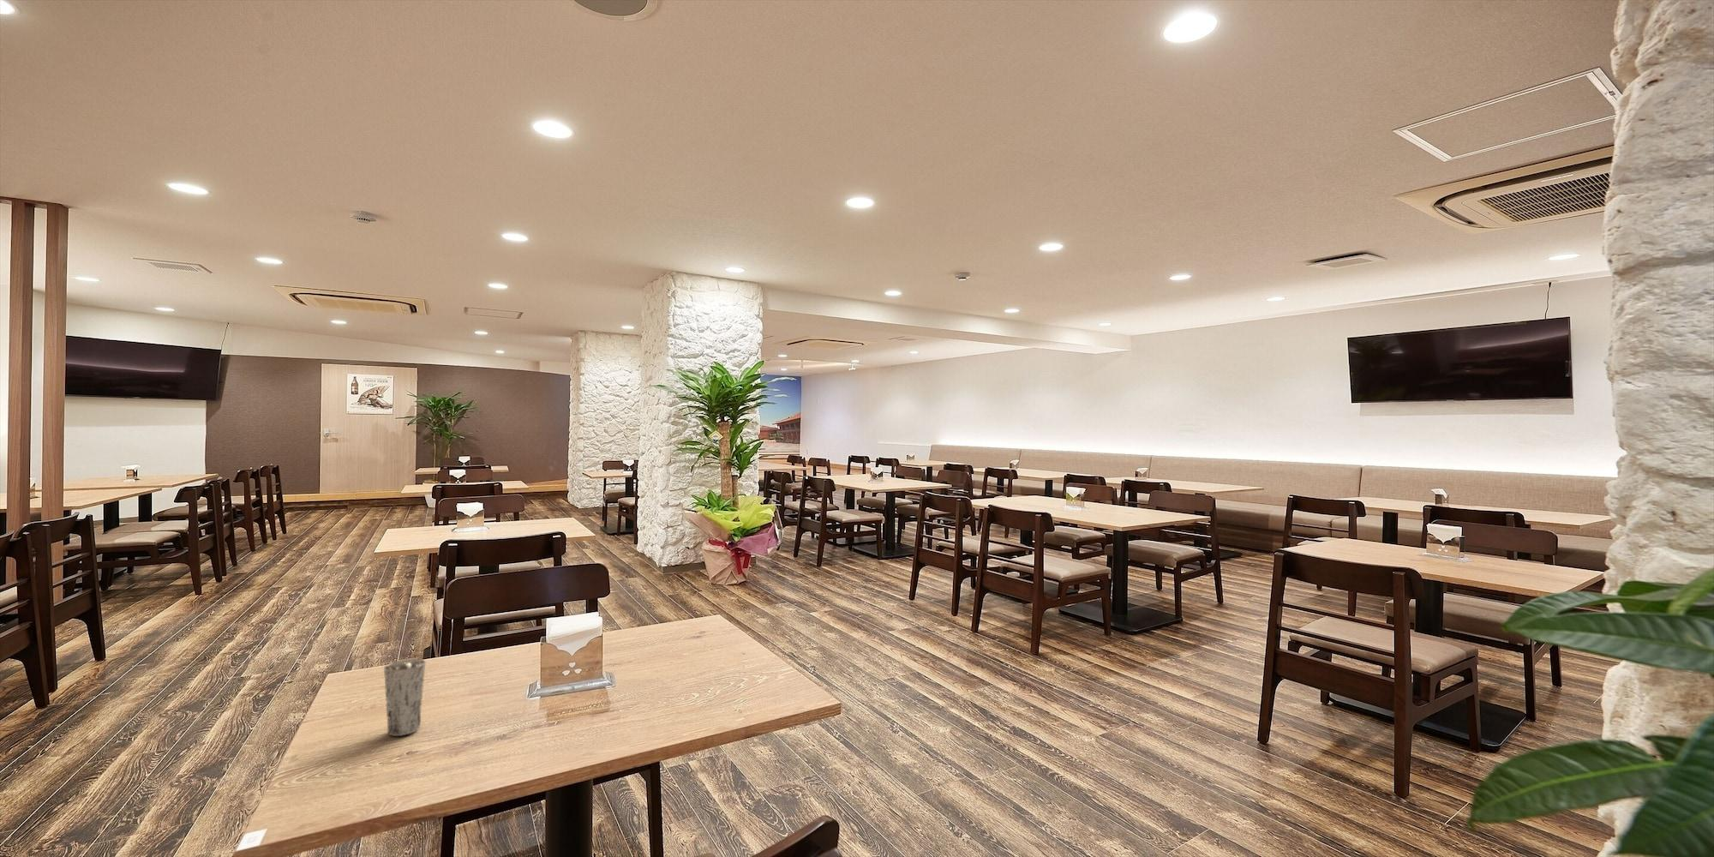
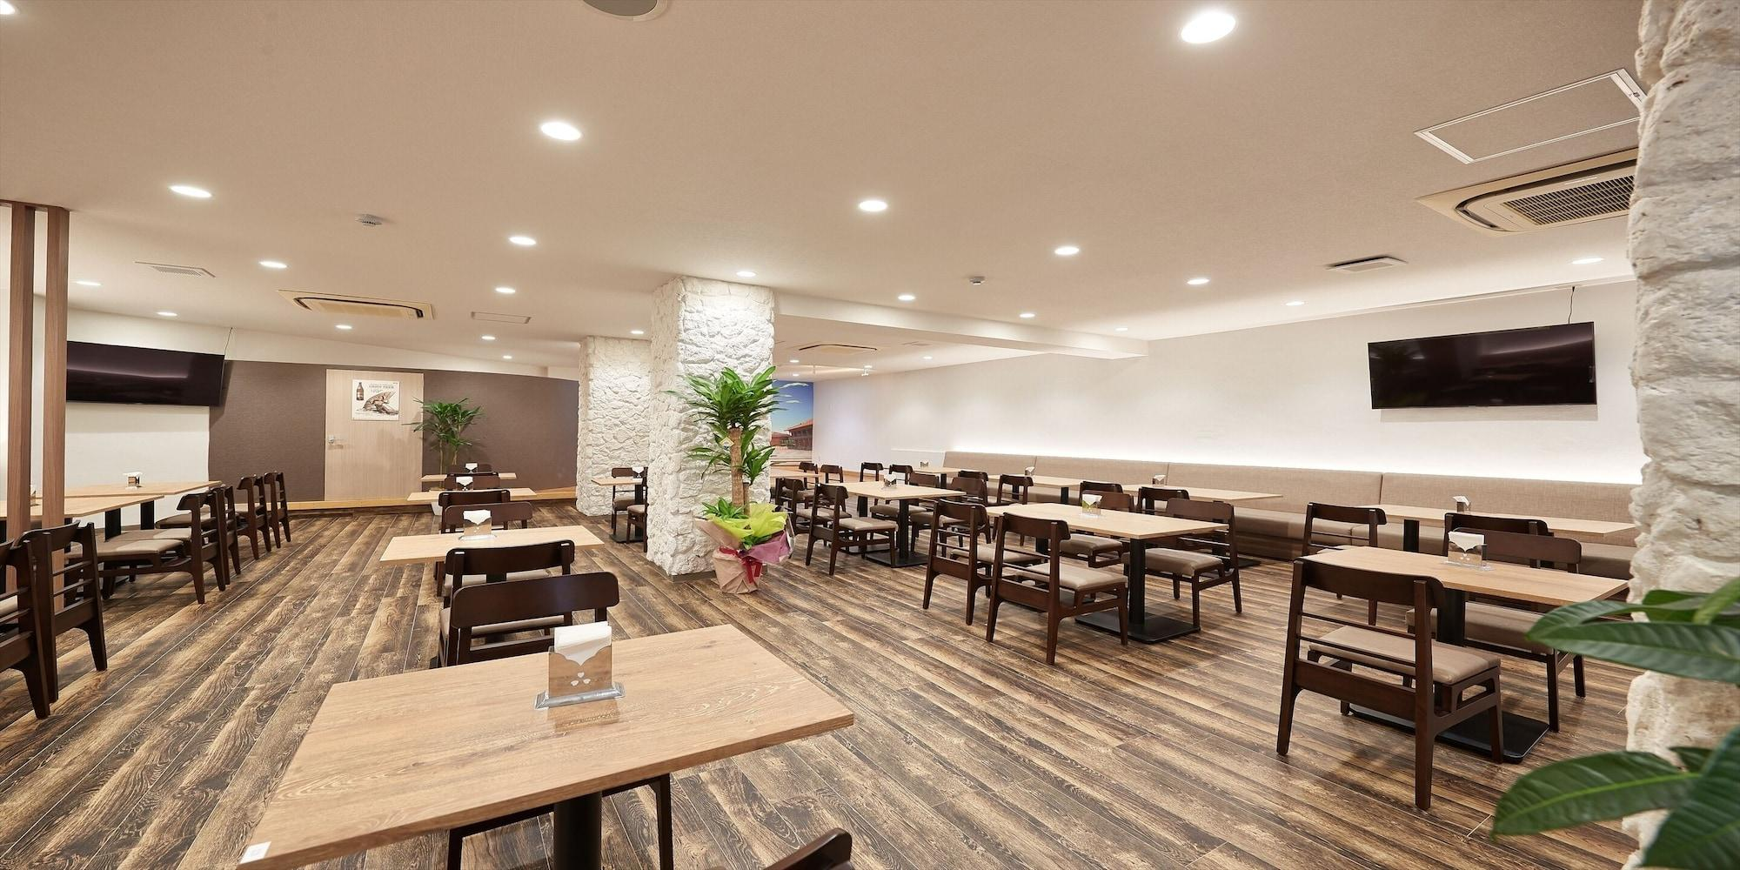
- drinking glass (404, 697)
